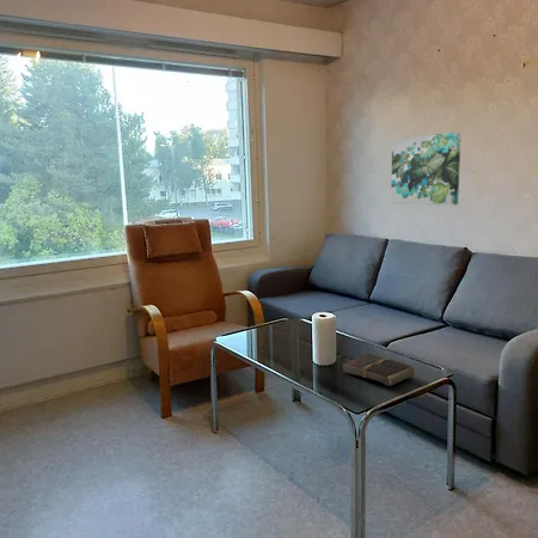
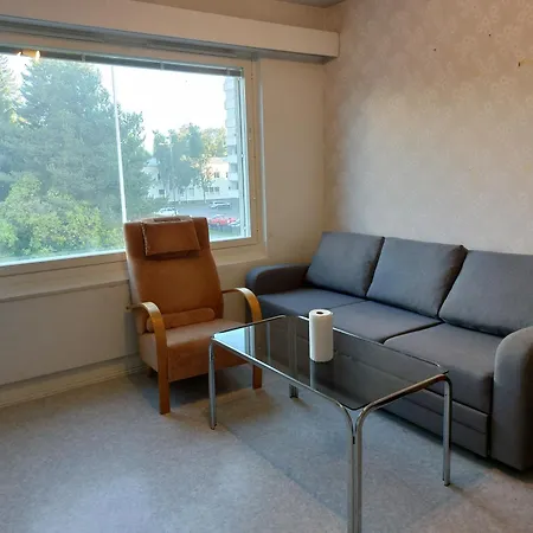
- book (378, 368)
- wall art (423, 170)
